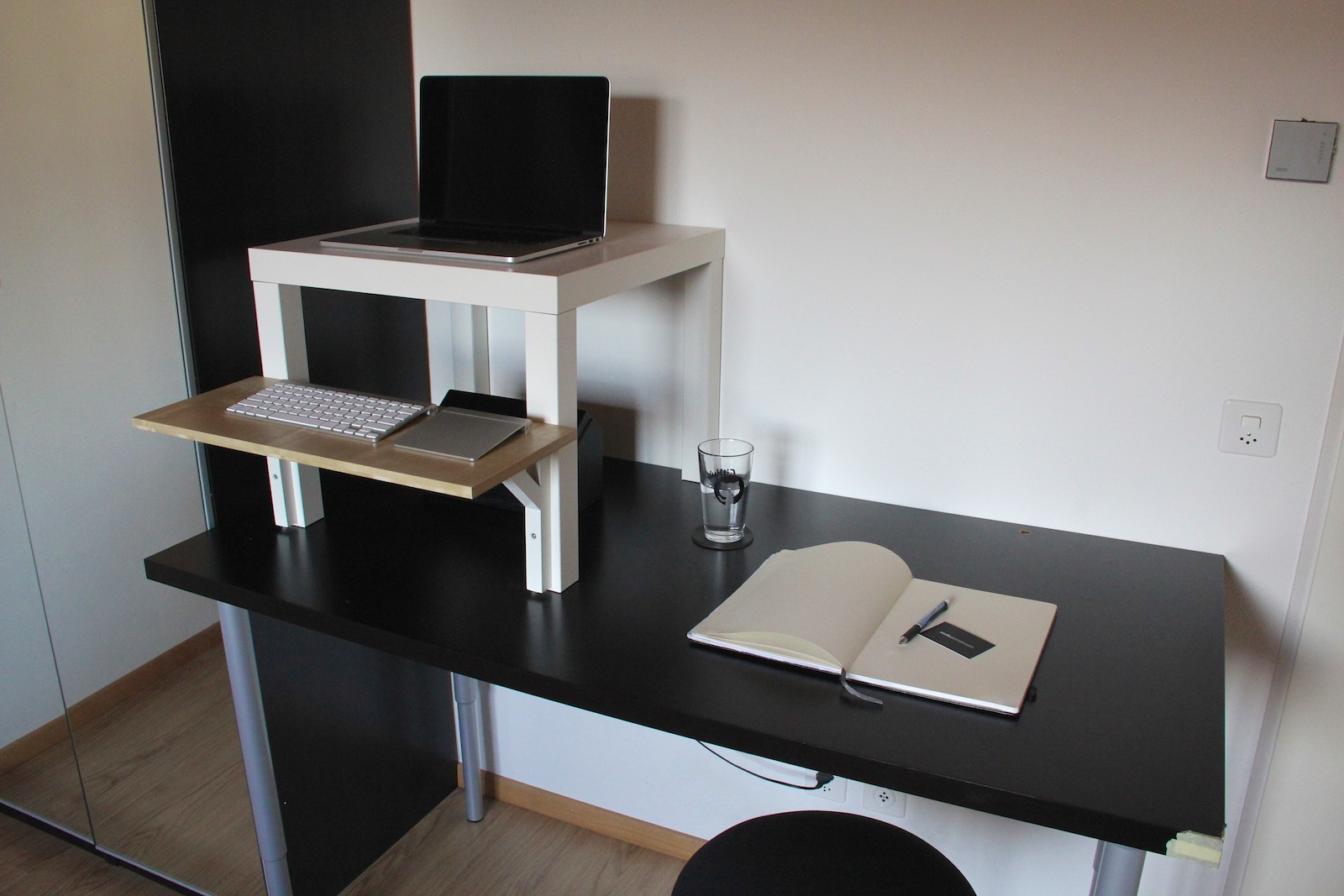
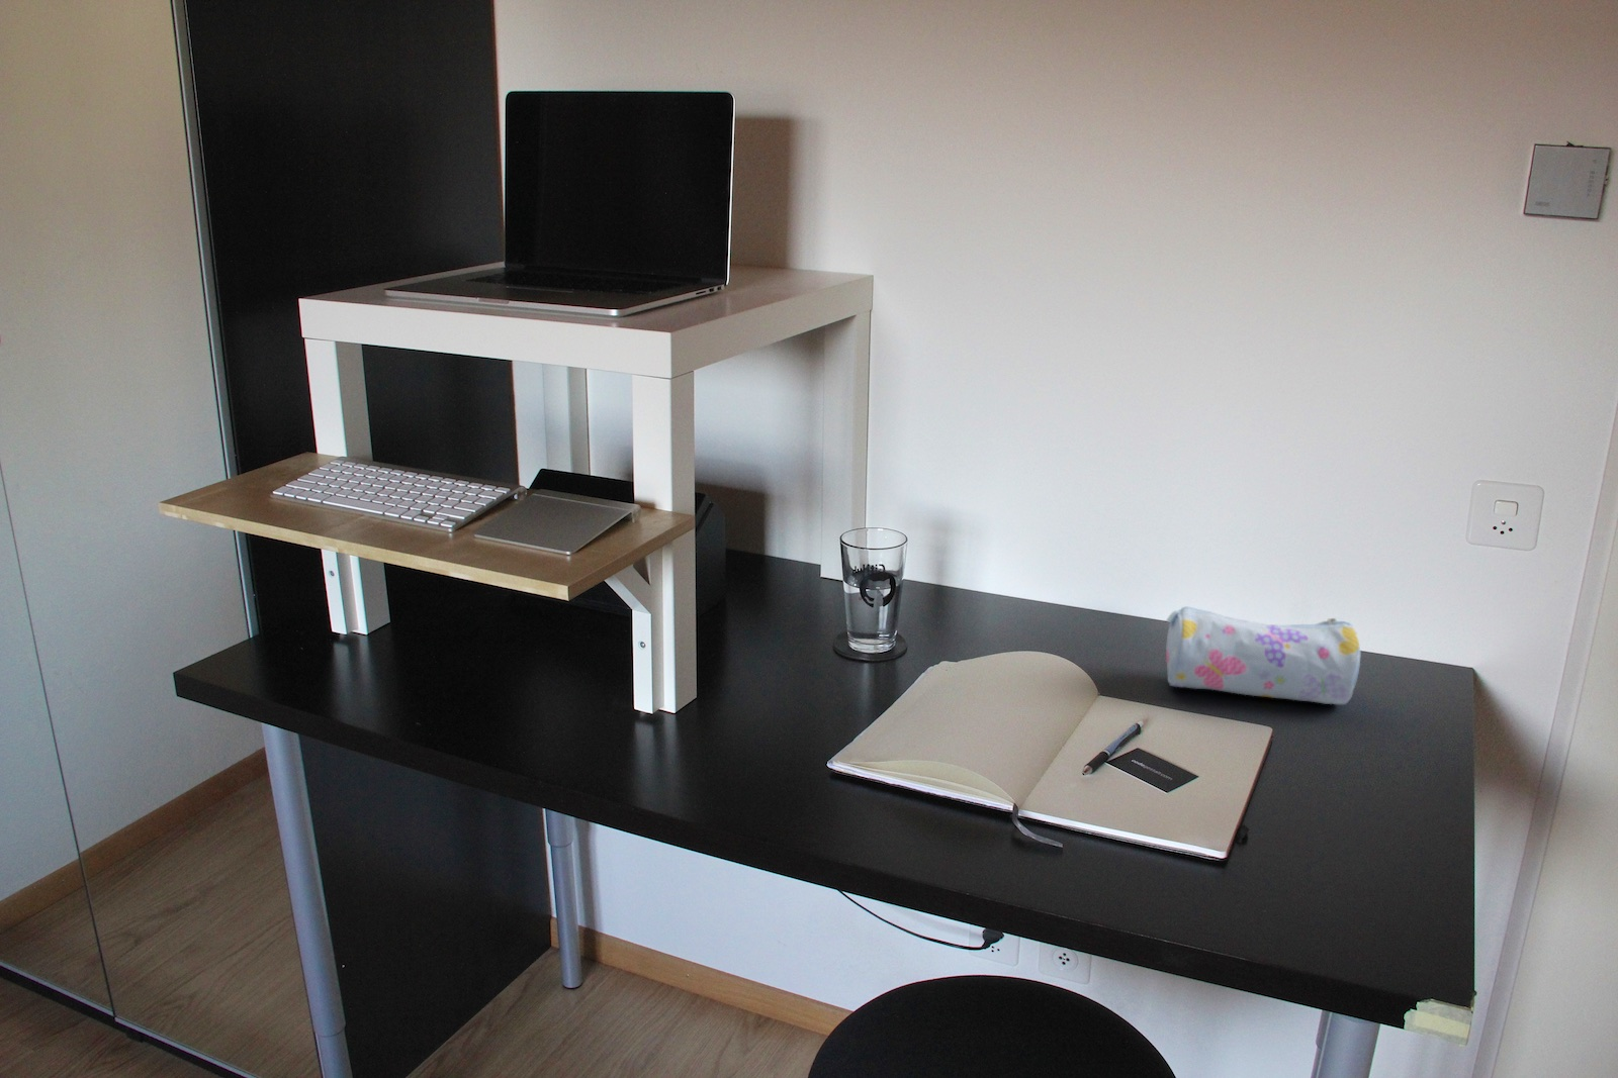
+ pencil case (1260, 654)
